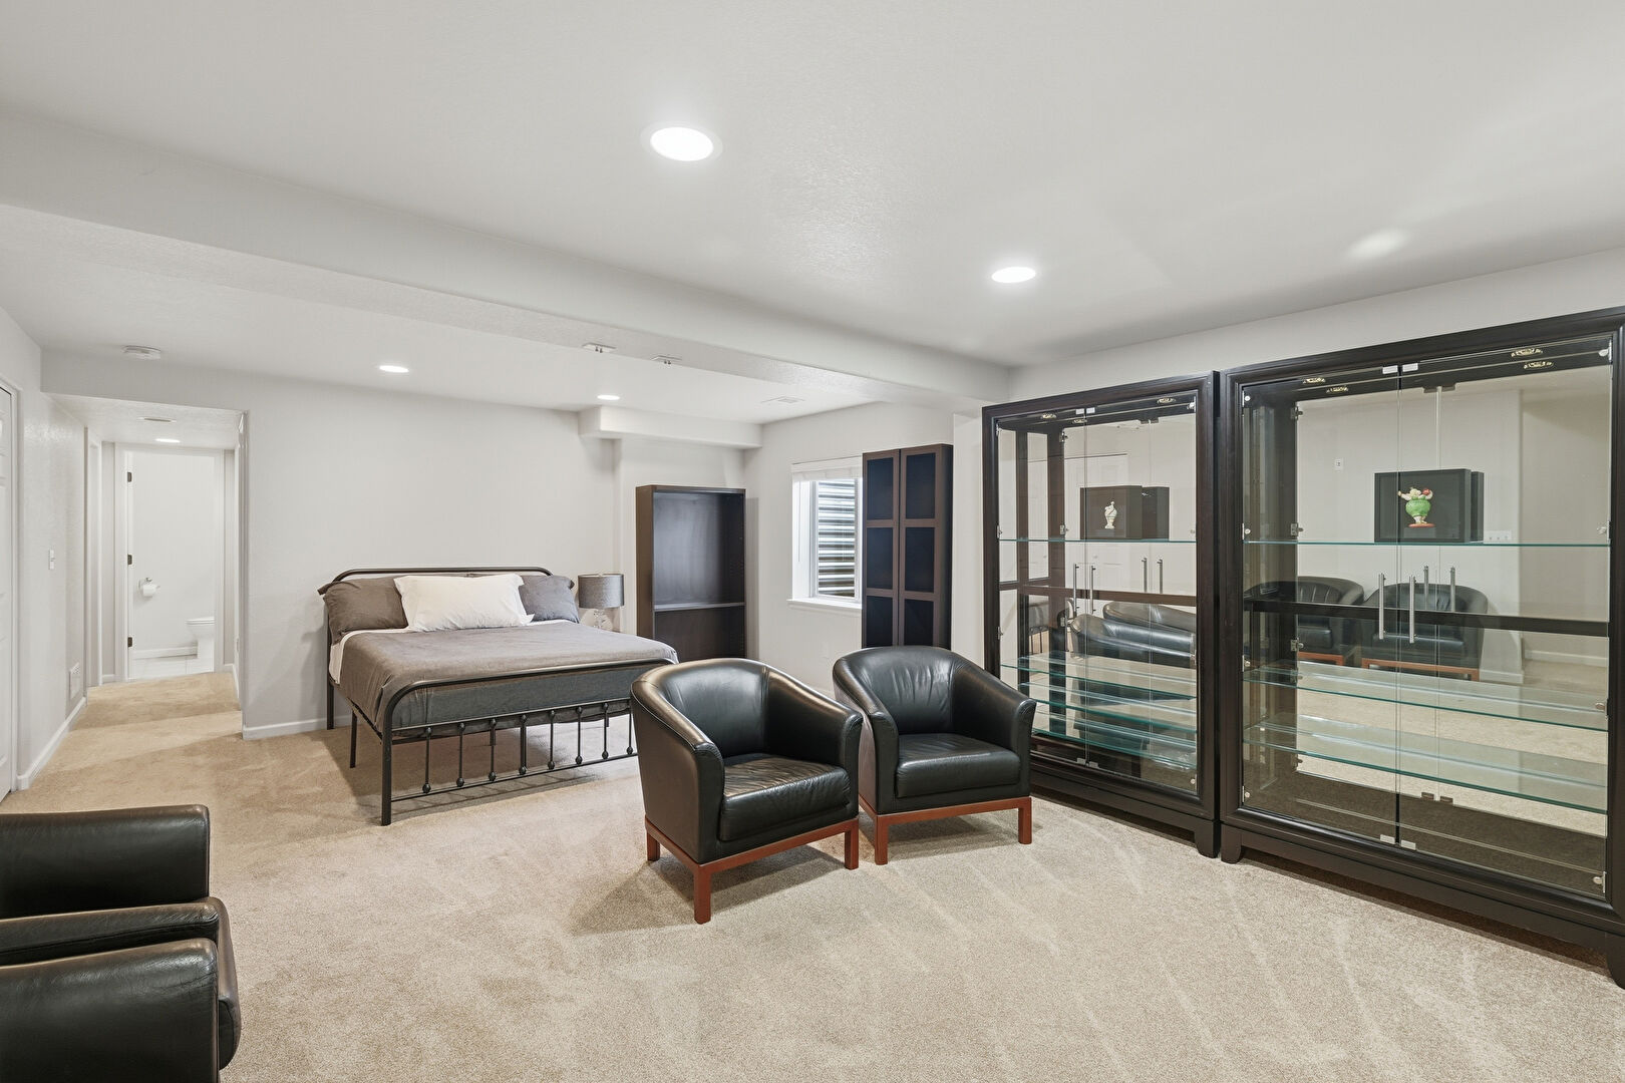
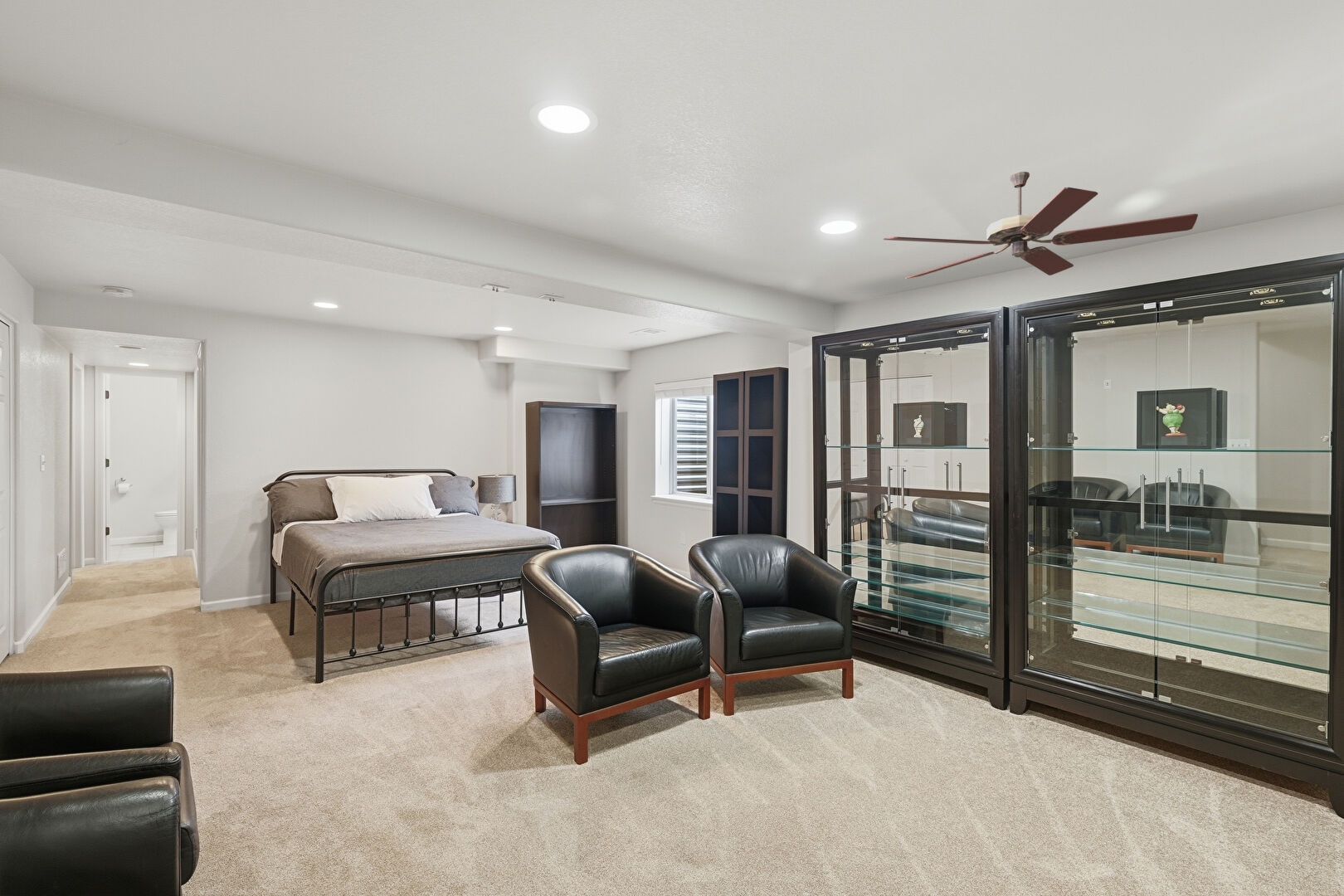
+ ceiling fan (1030, 214)
